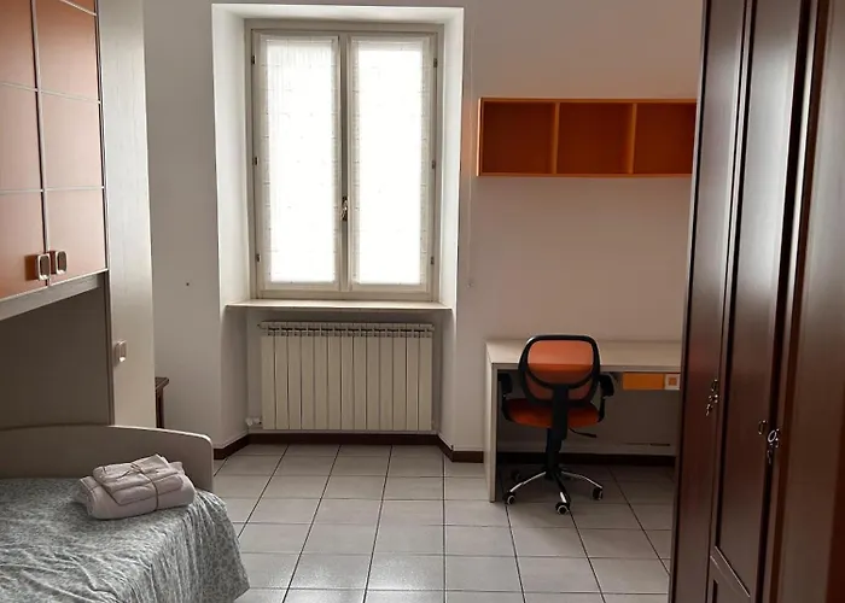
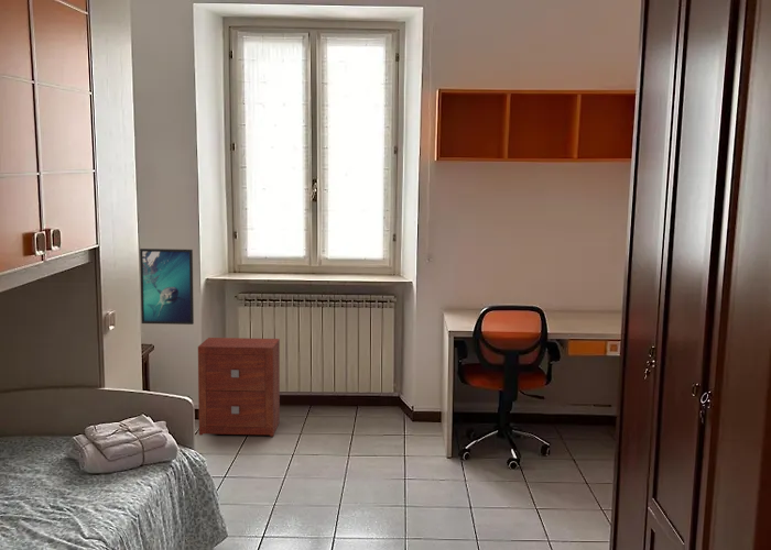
+ nightstand (239, 386)
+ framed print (166, 286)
